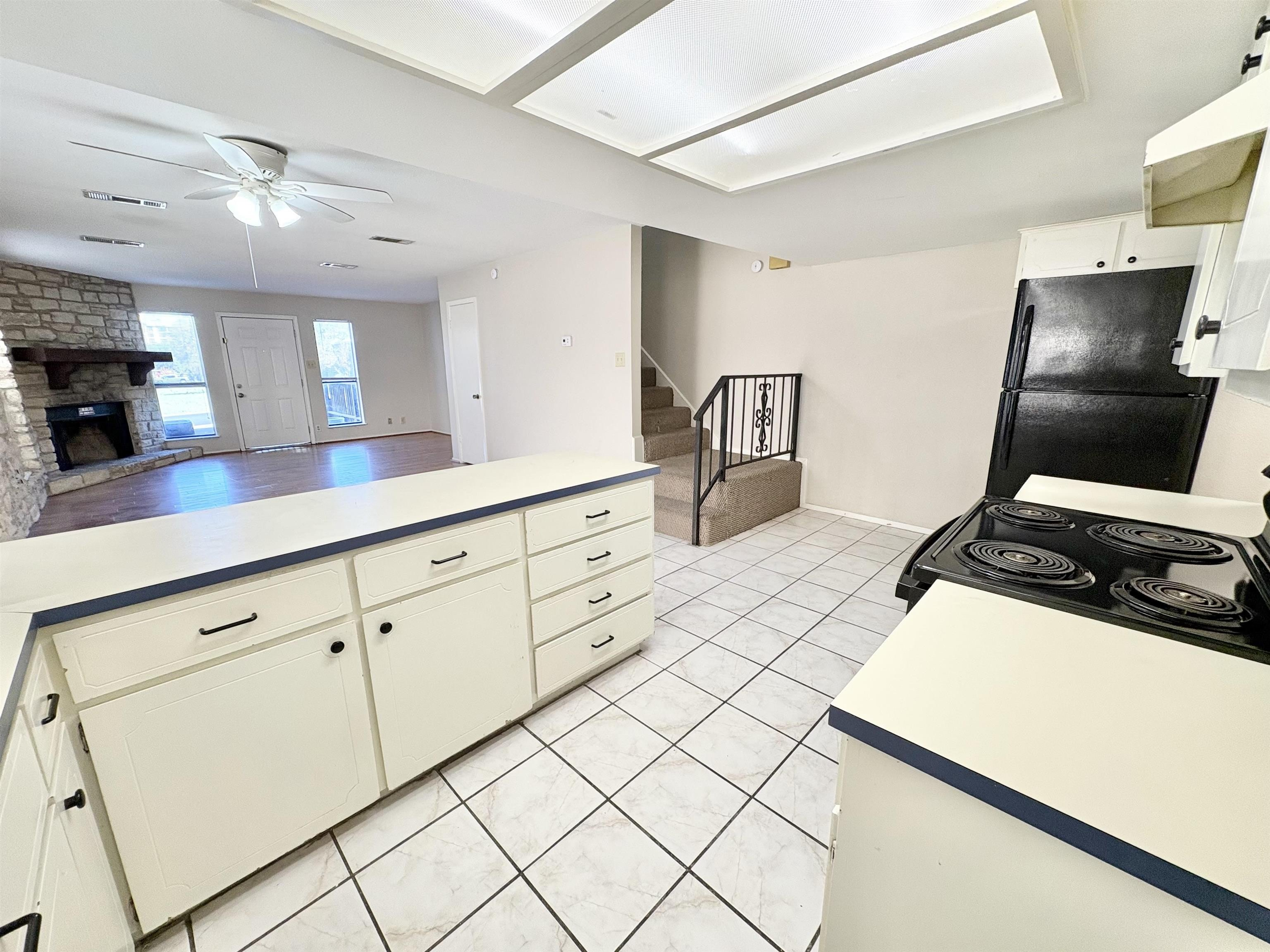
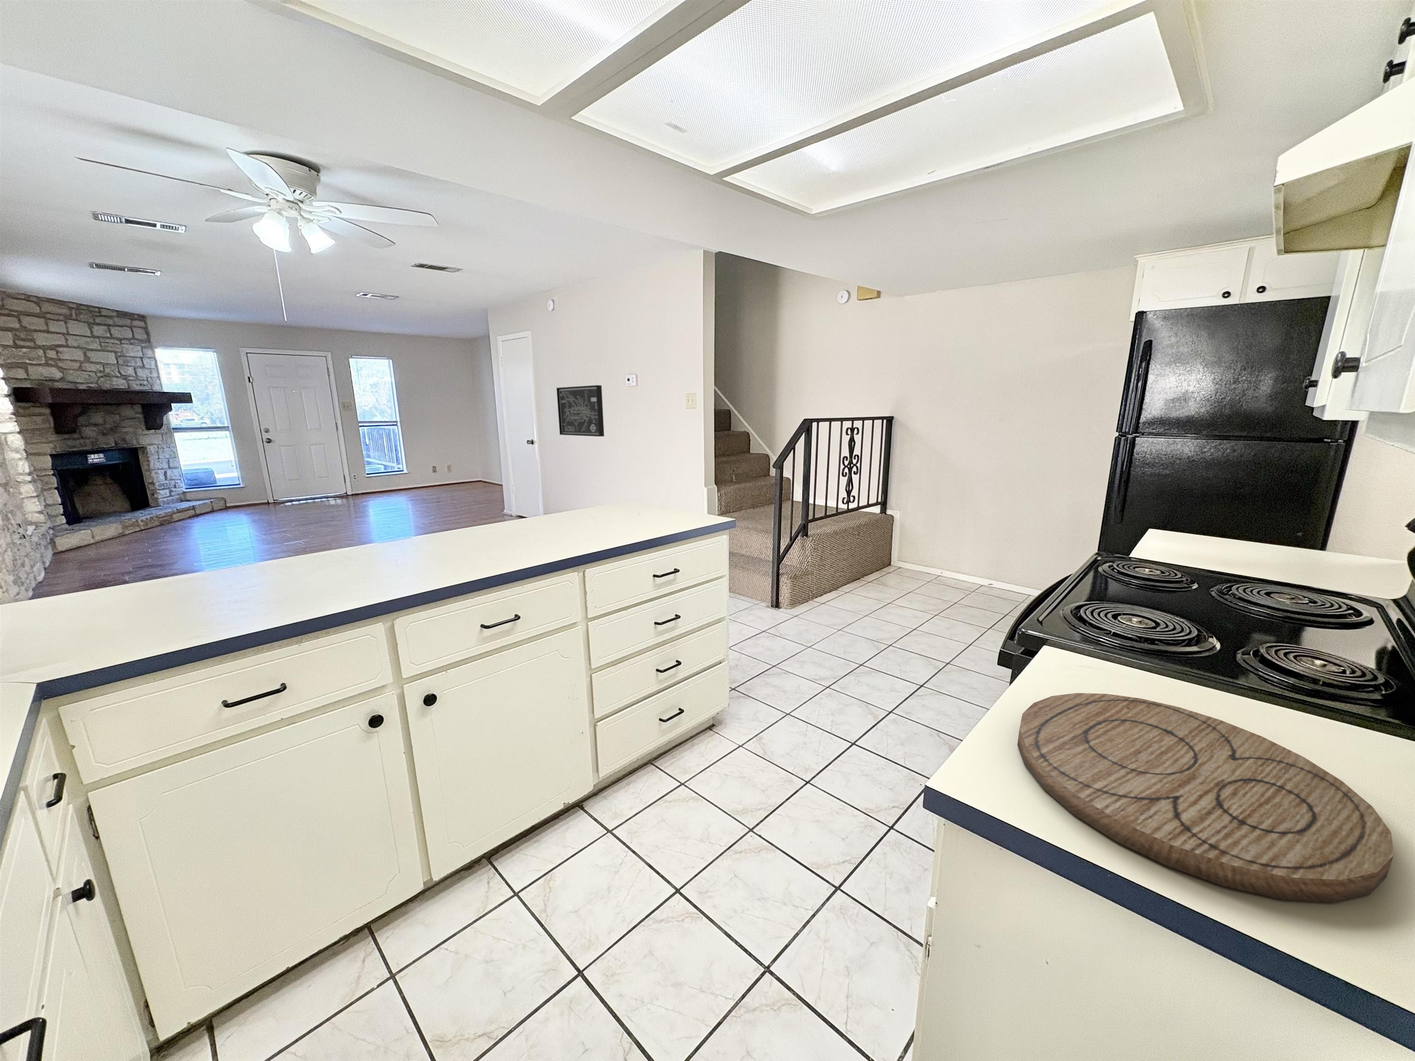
+ wall art (579, 411)
+ cutting board (1174, 772)
